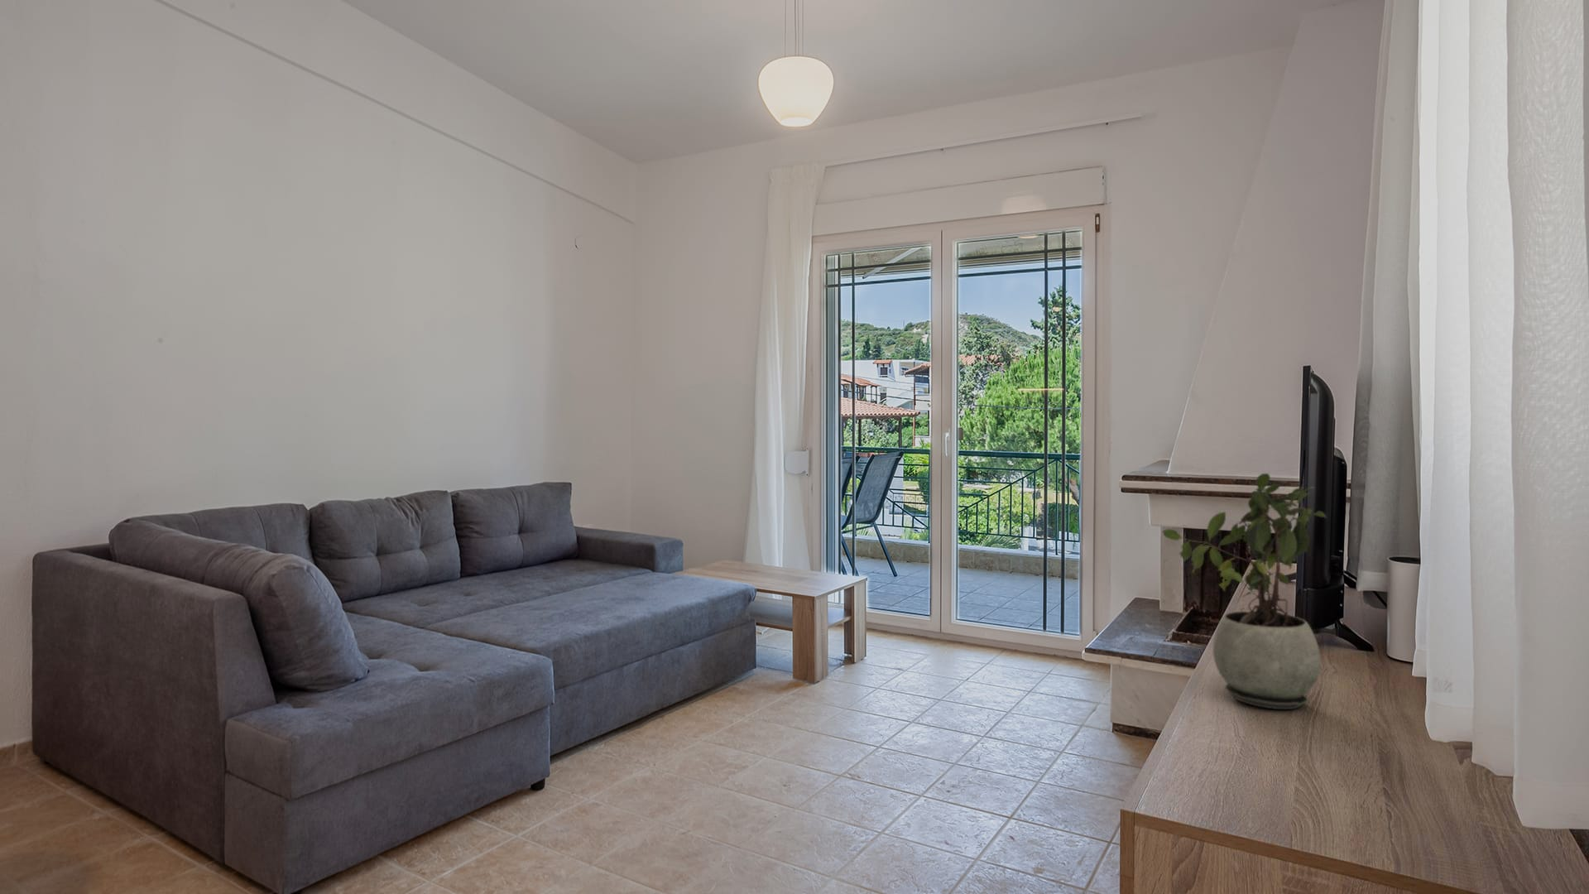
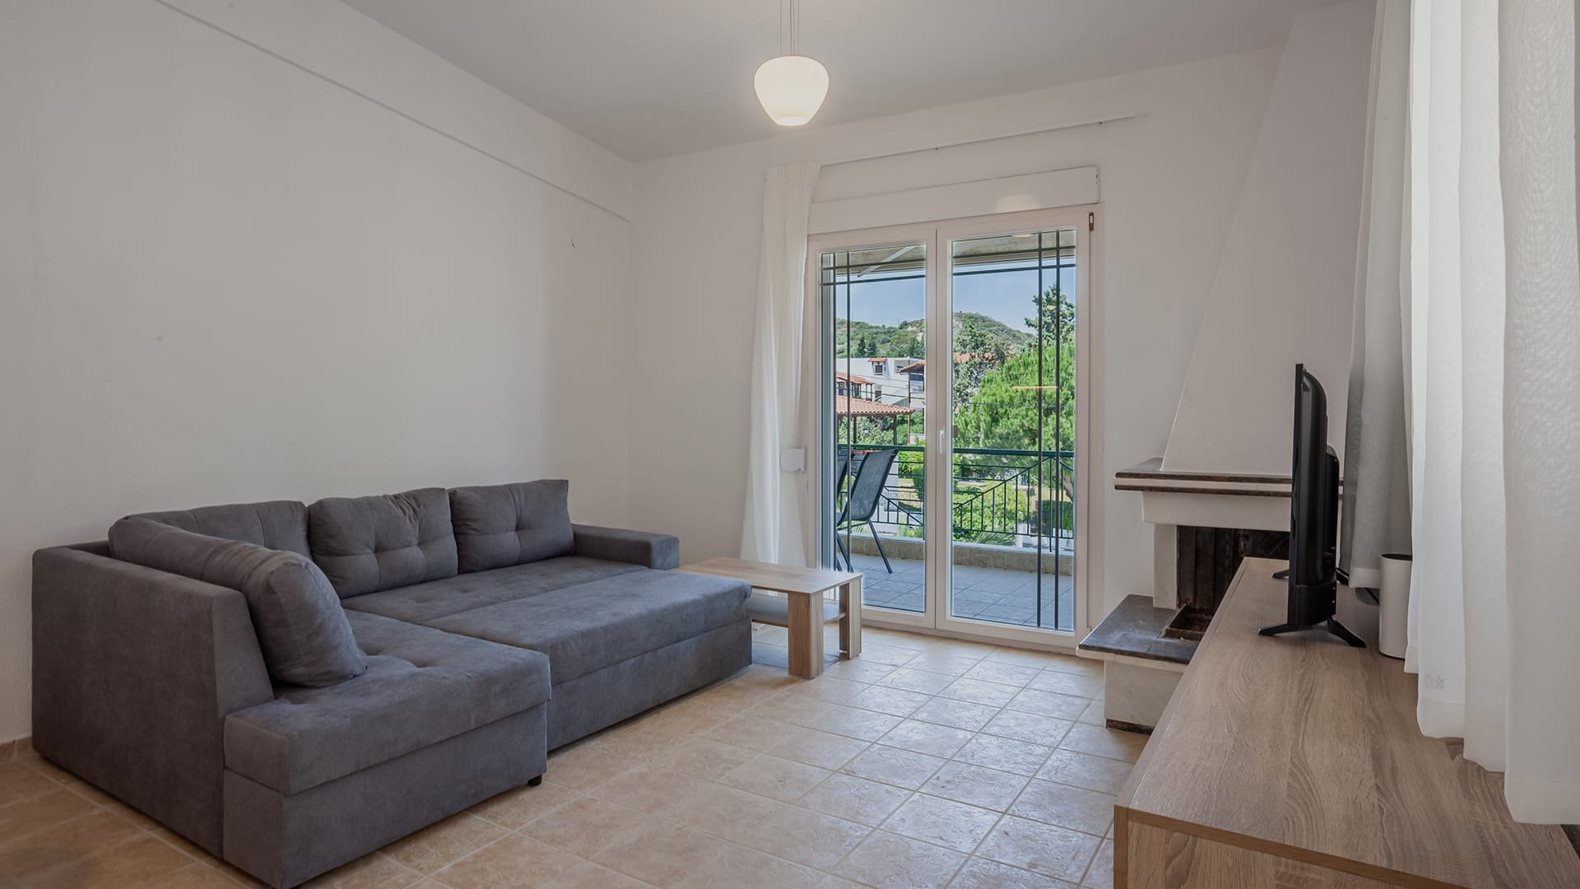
- potted plant (1245, 584)
